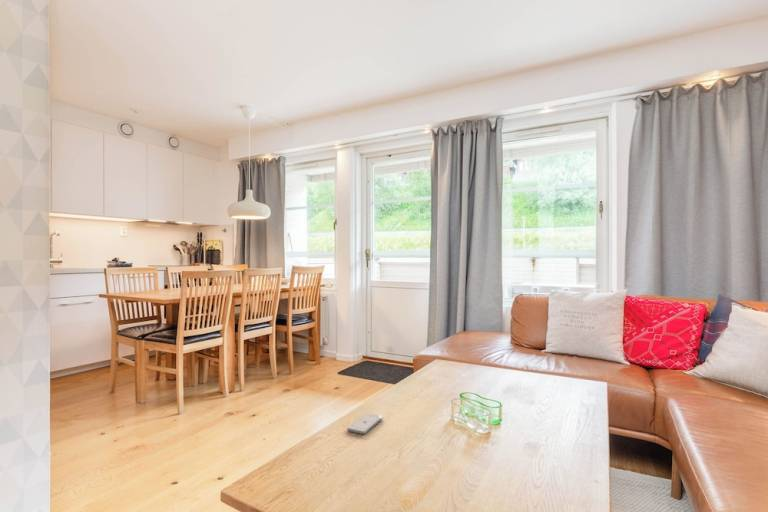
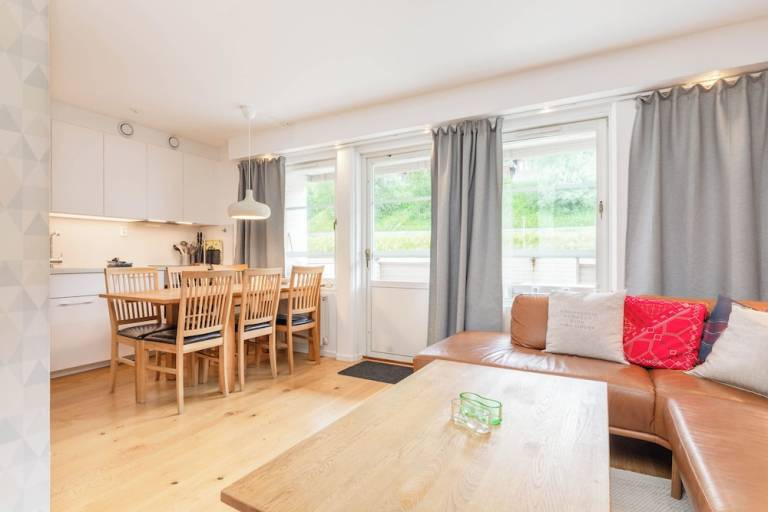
- smartphone (365, 423)
